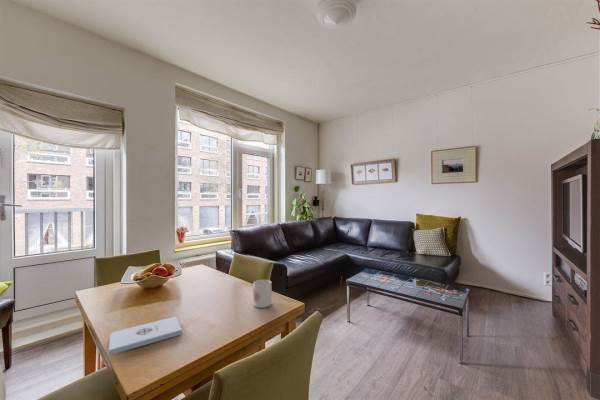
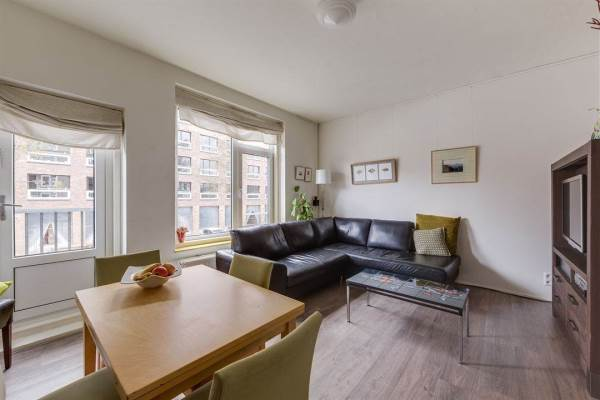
- mug (260, 291)
- notepad (146, 333)
